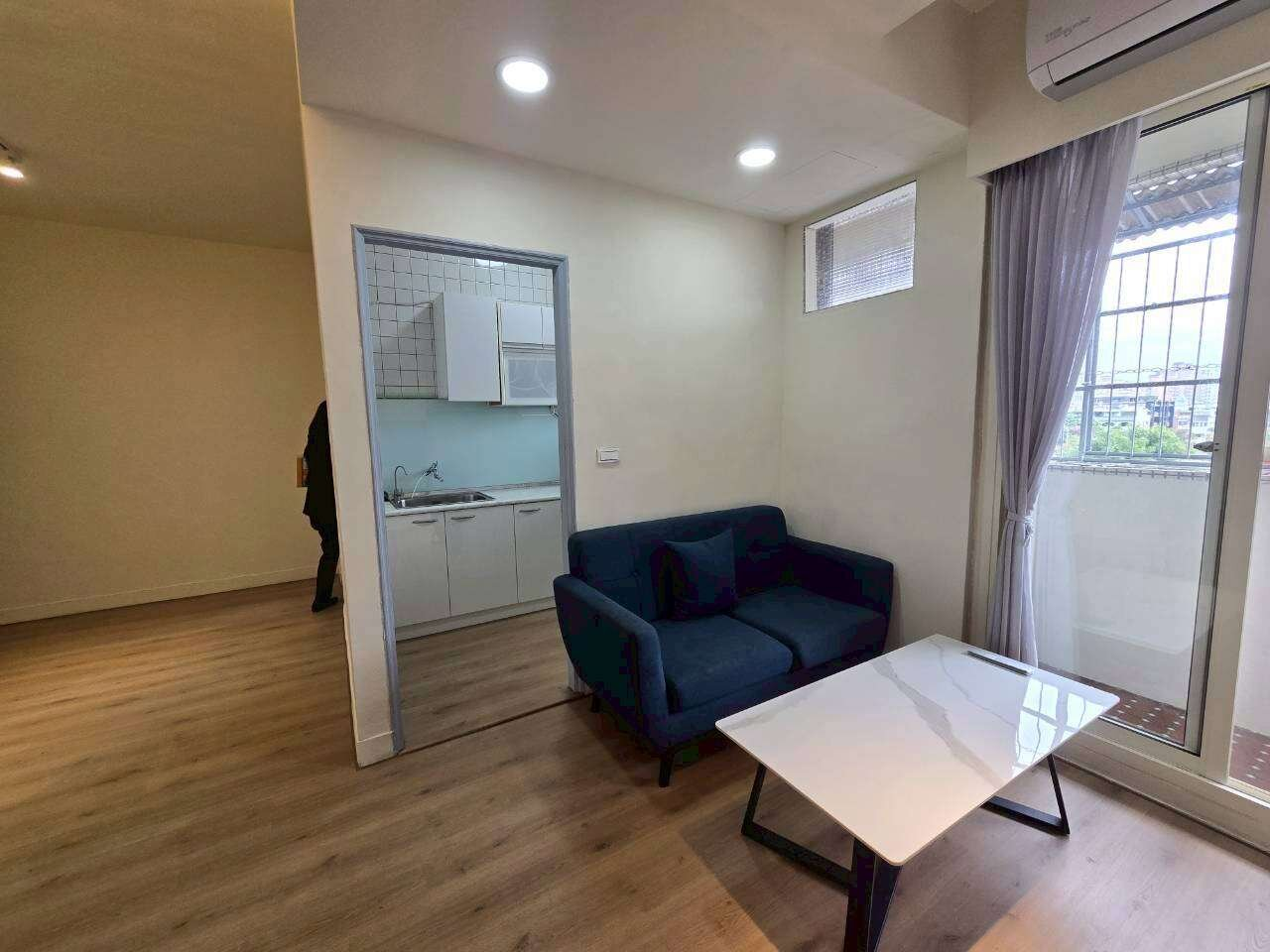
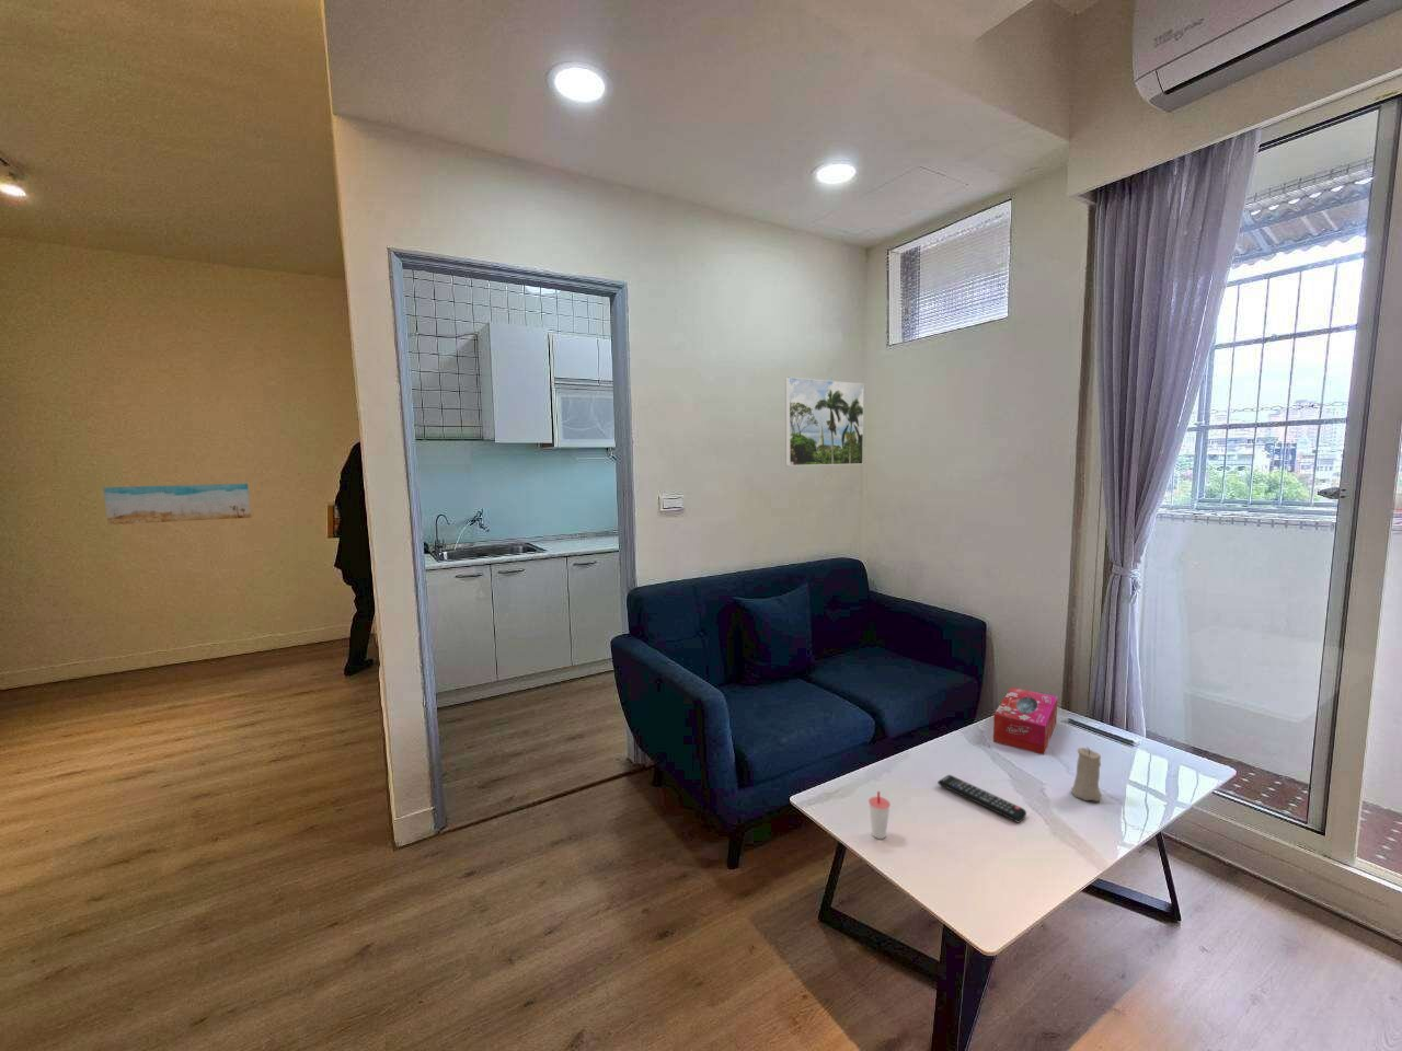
+ cup (879, 813)
+ remote control (979, 797)
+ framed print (826, 423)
+ candle (1086, 771)
+ tissue box (1027, 719)
+ wall art (181, 502)
